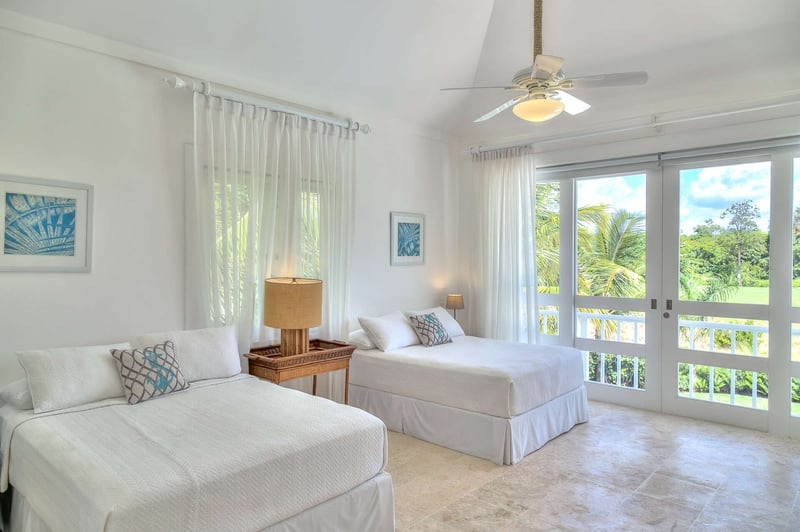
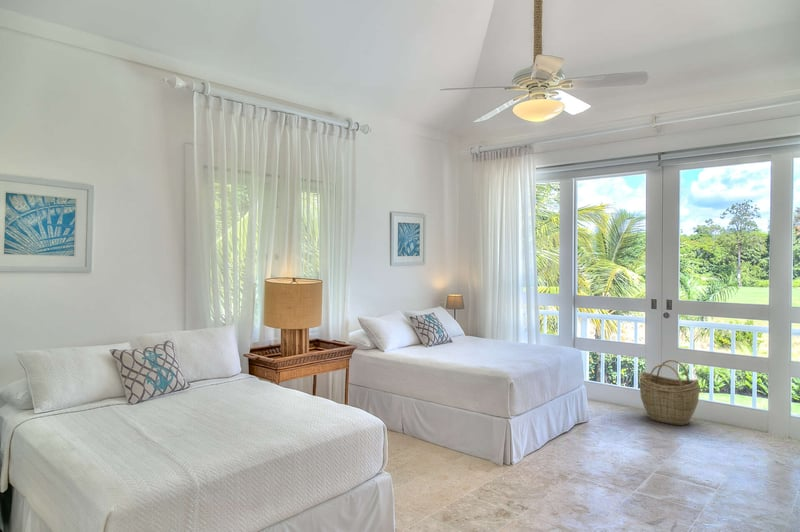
+ woven basket (668, 391)
